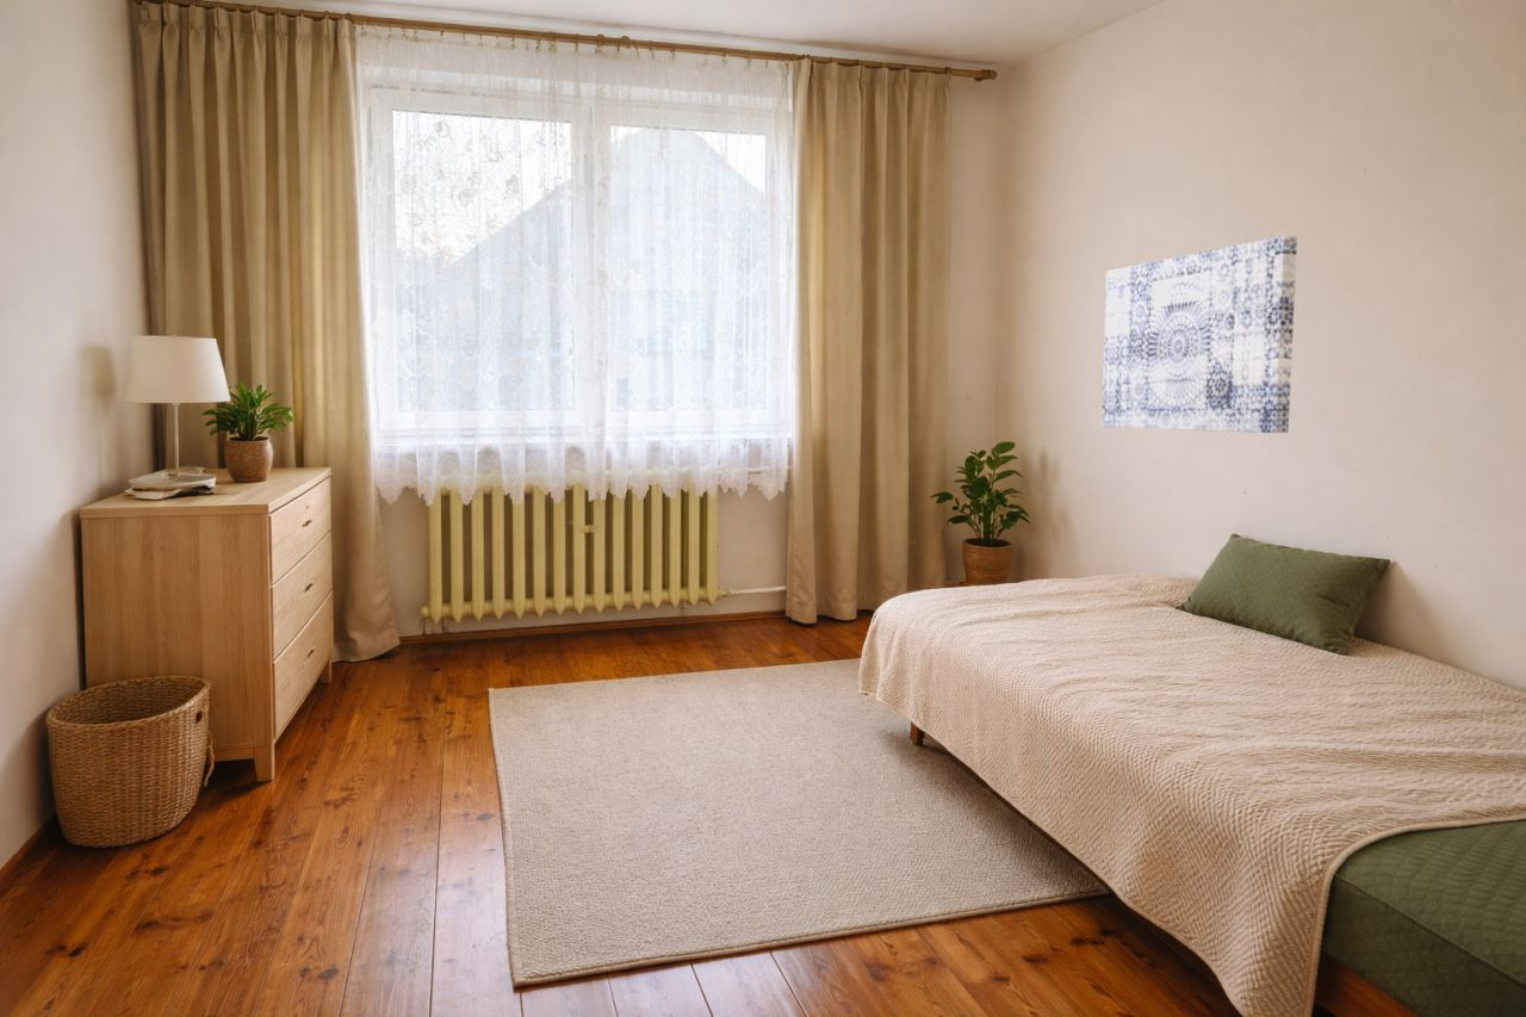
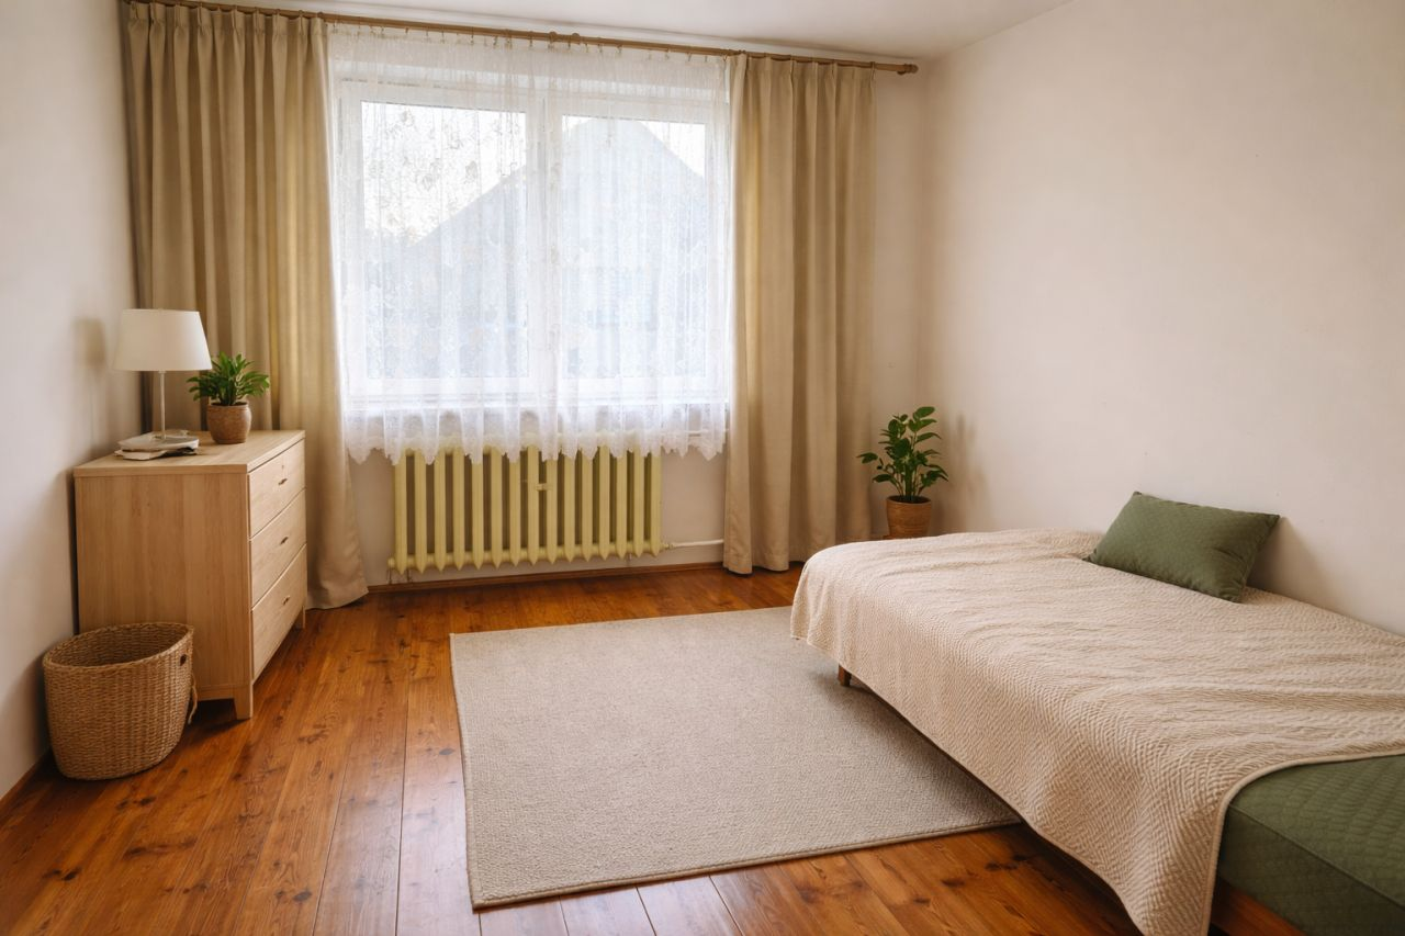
- wall art (1187, 342)
